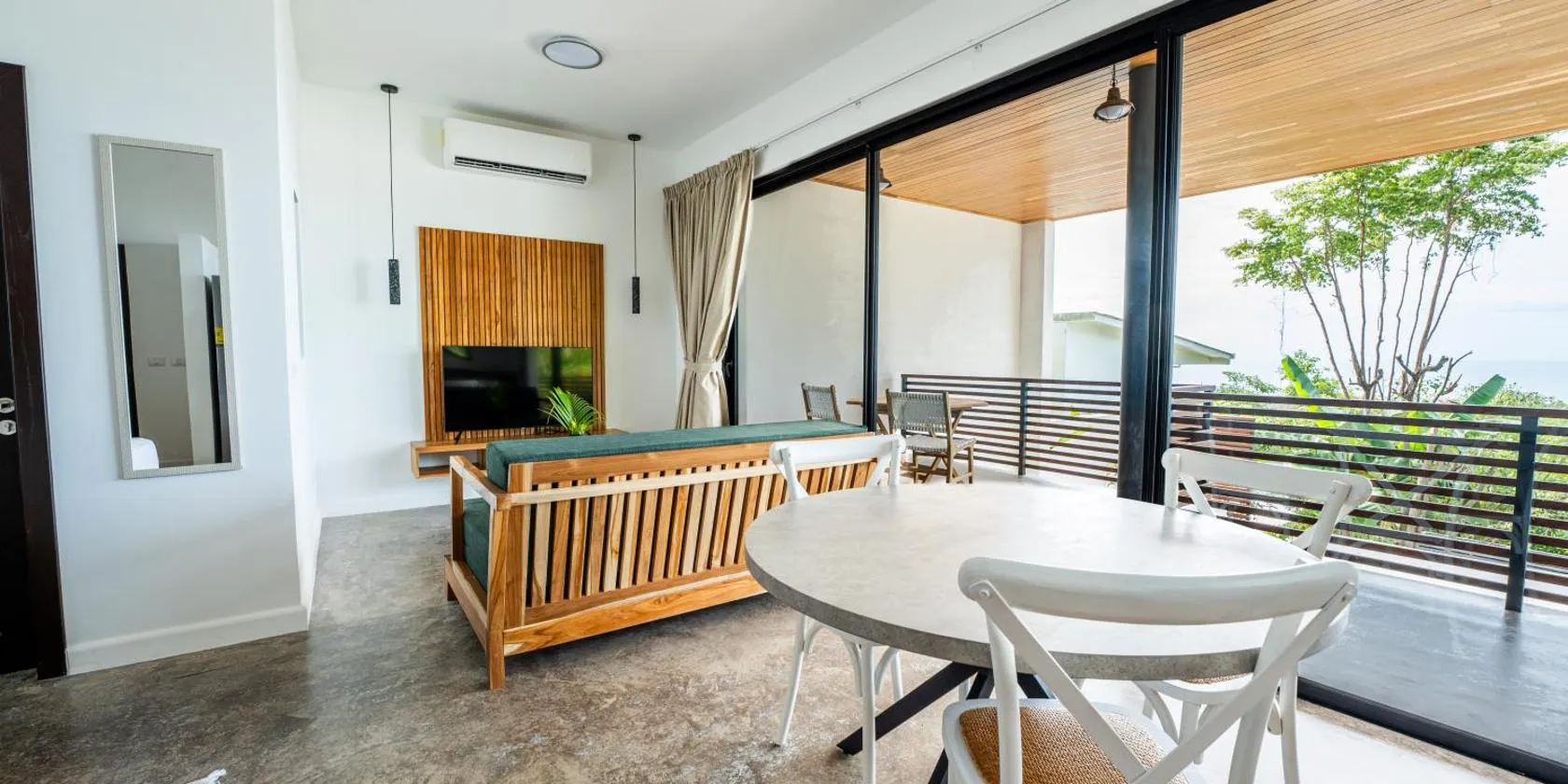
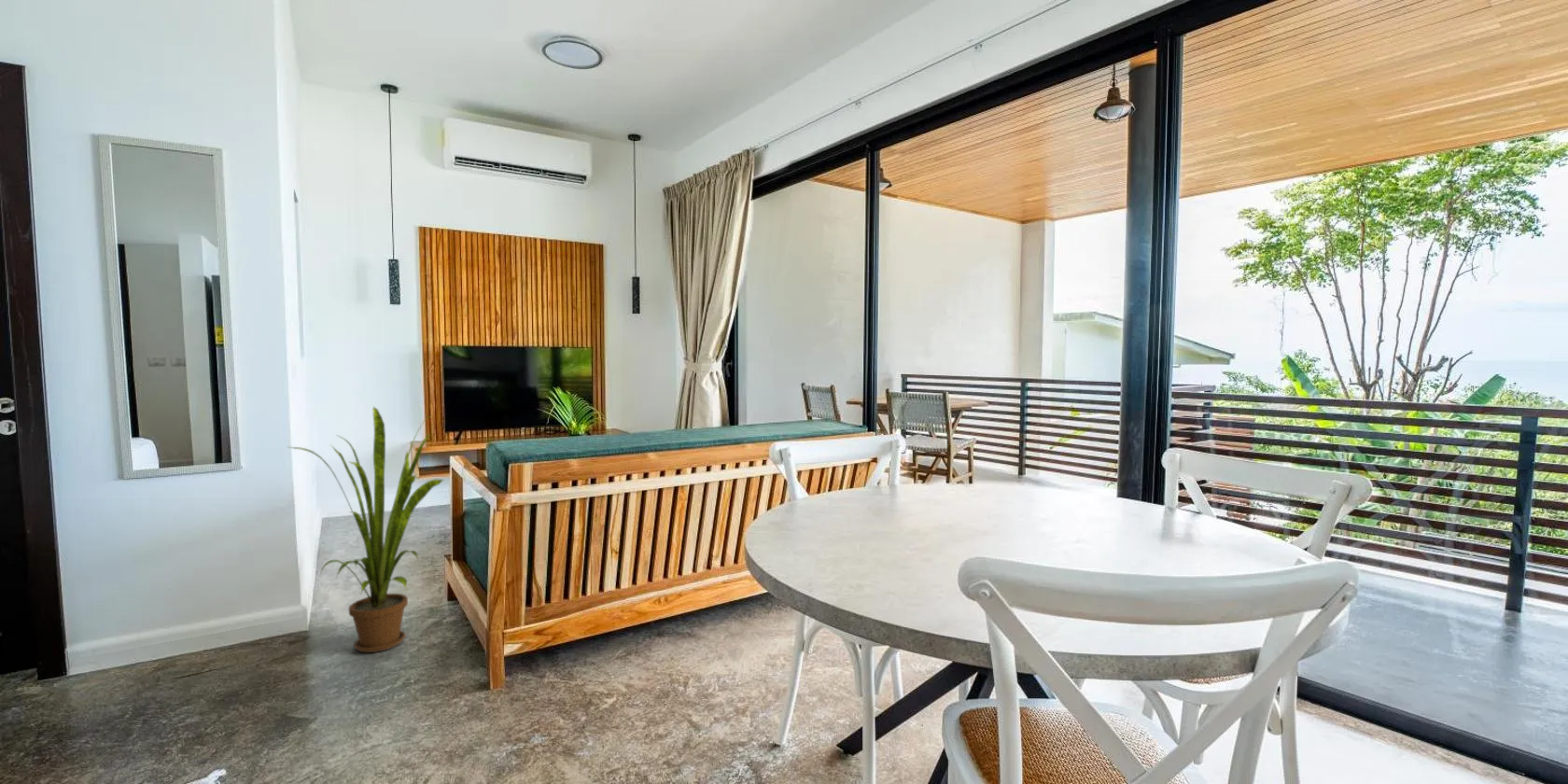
+ house plant (371, 526)
